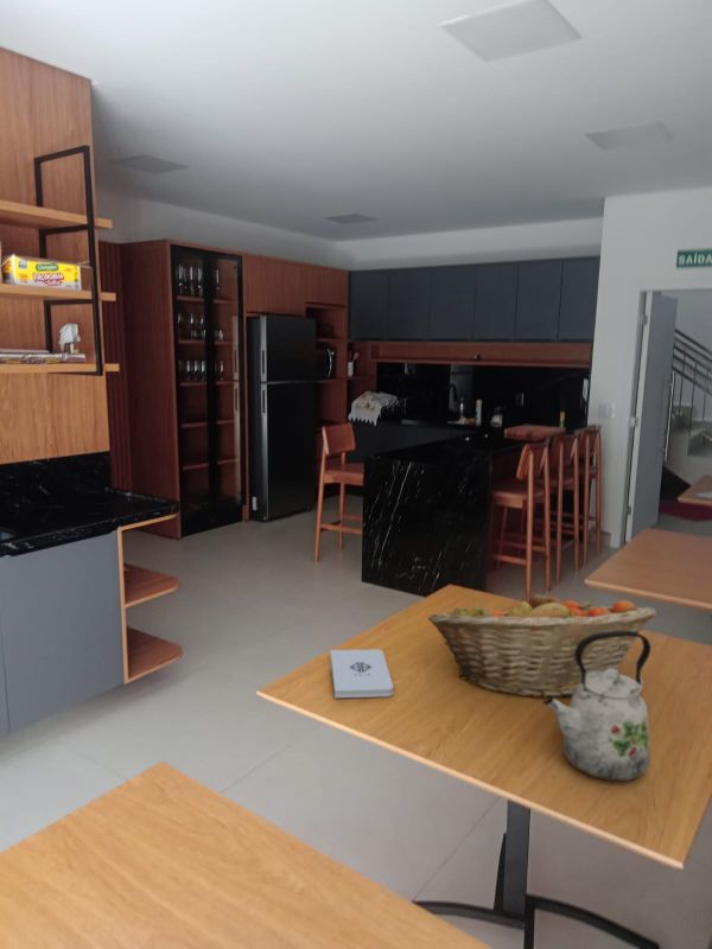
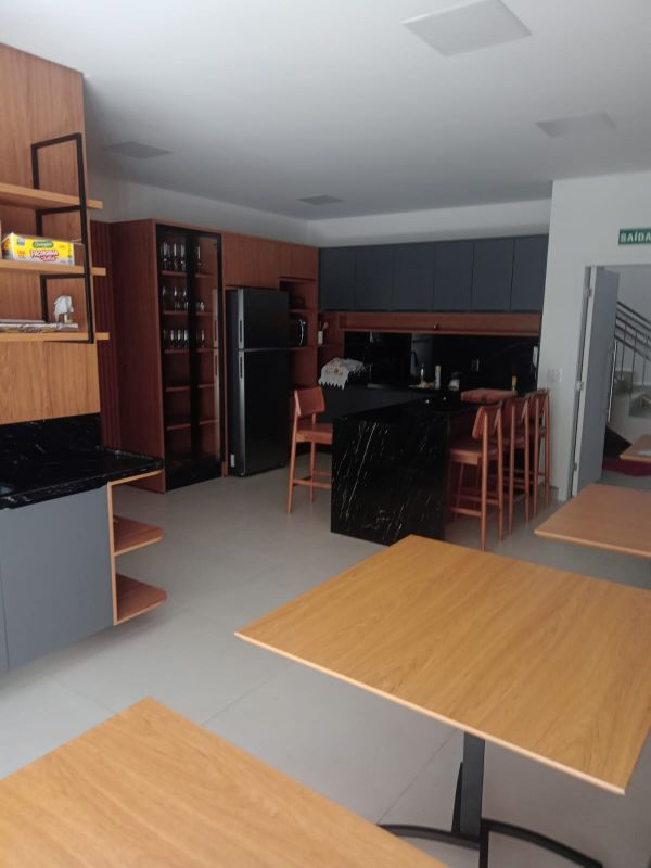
- fruit basket (538, 631)
- notepad (360, 671)
- kettle (595, 701)
